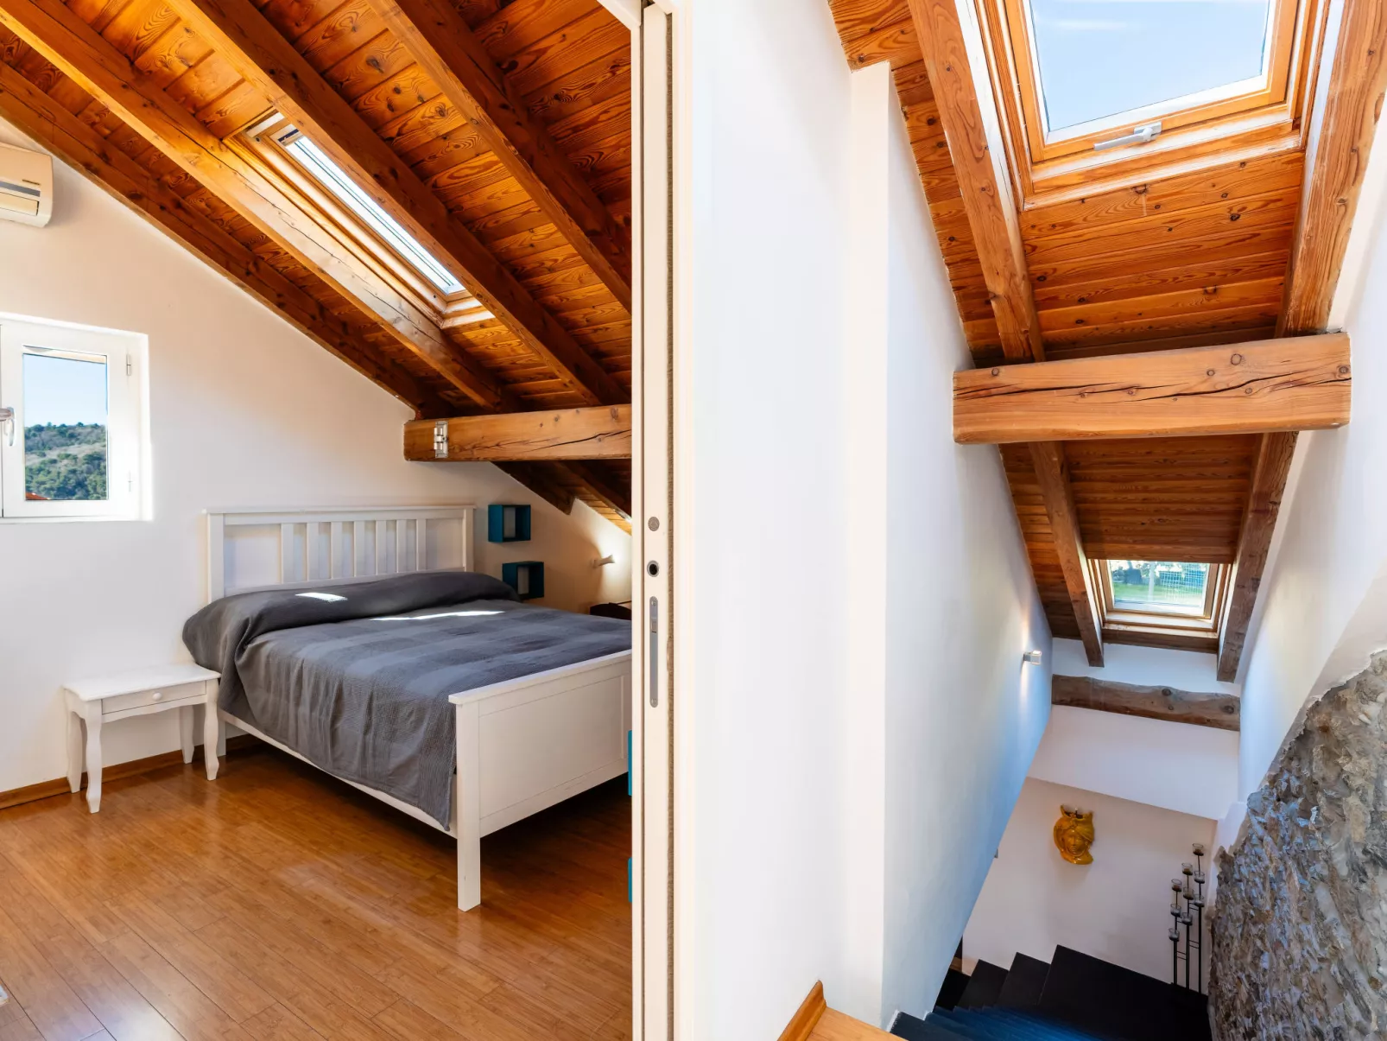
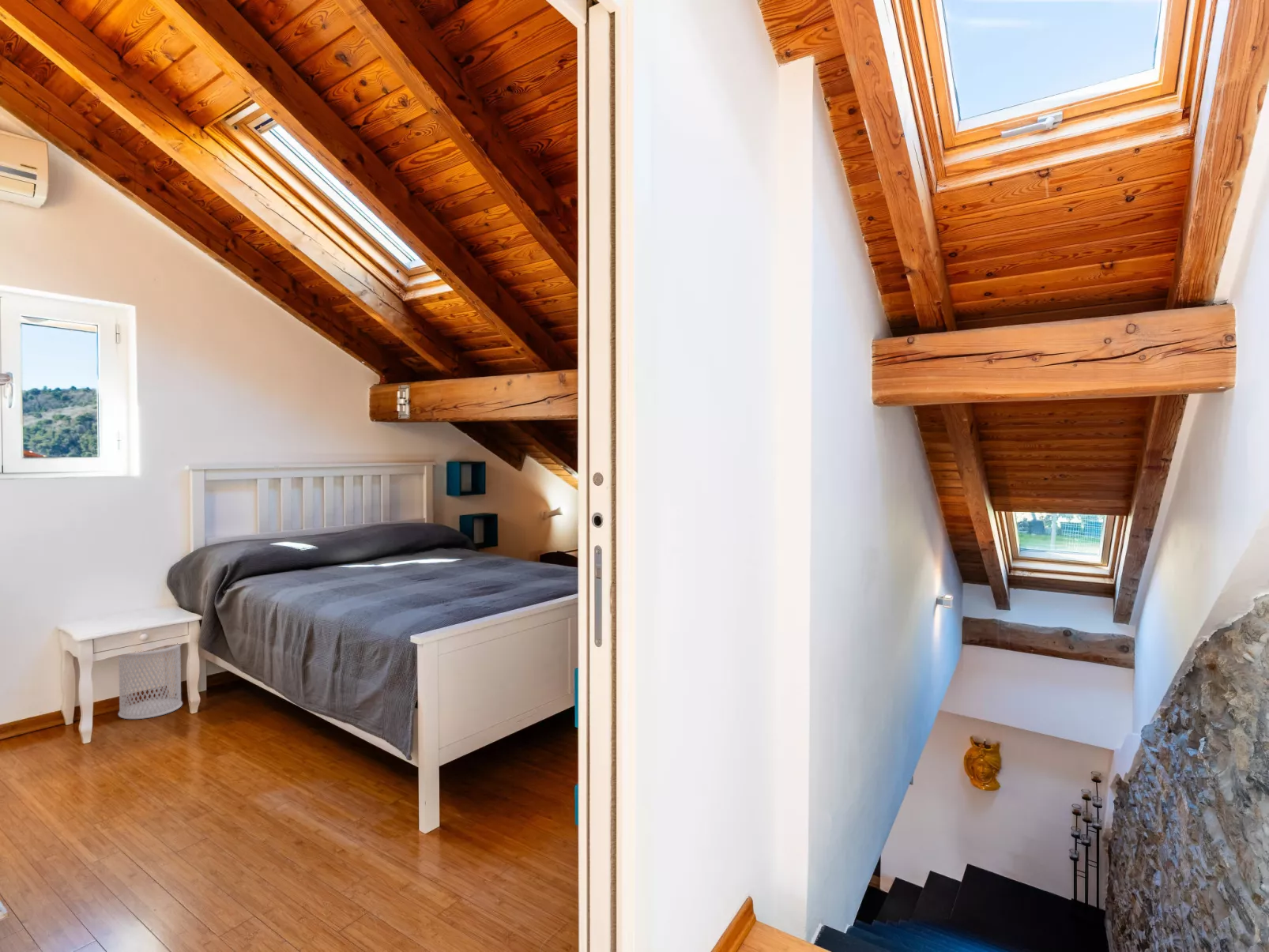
+ wastebasket (150, 677)
